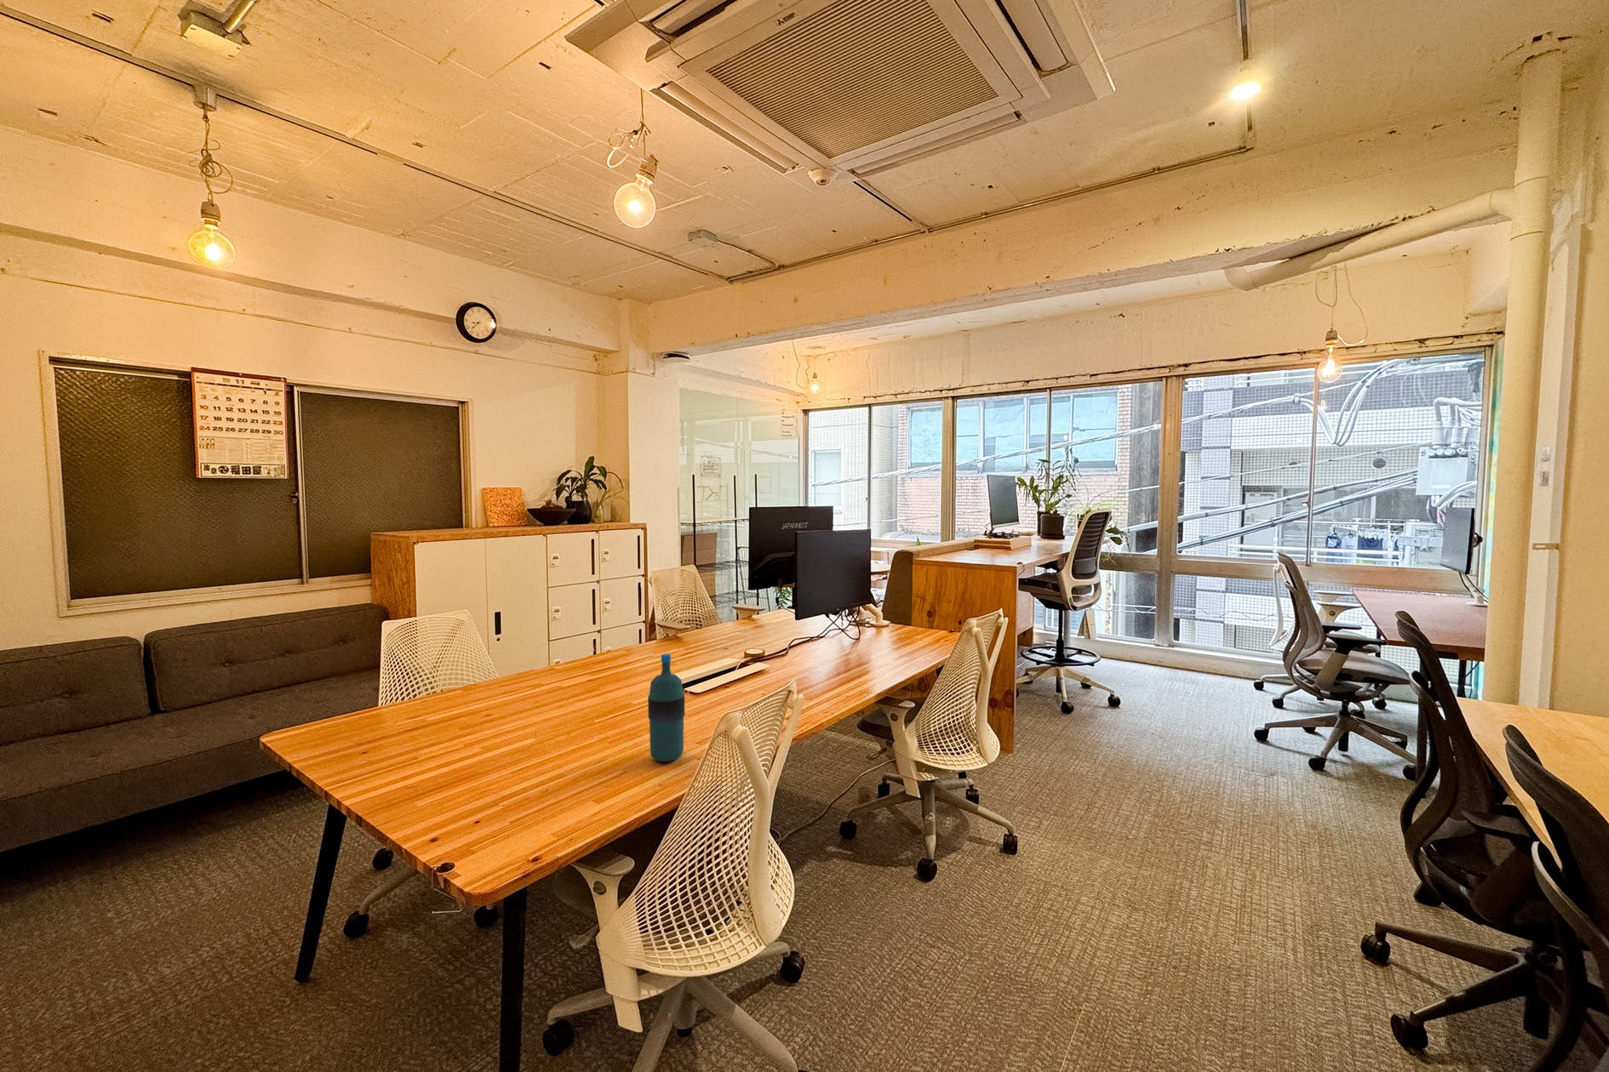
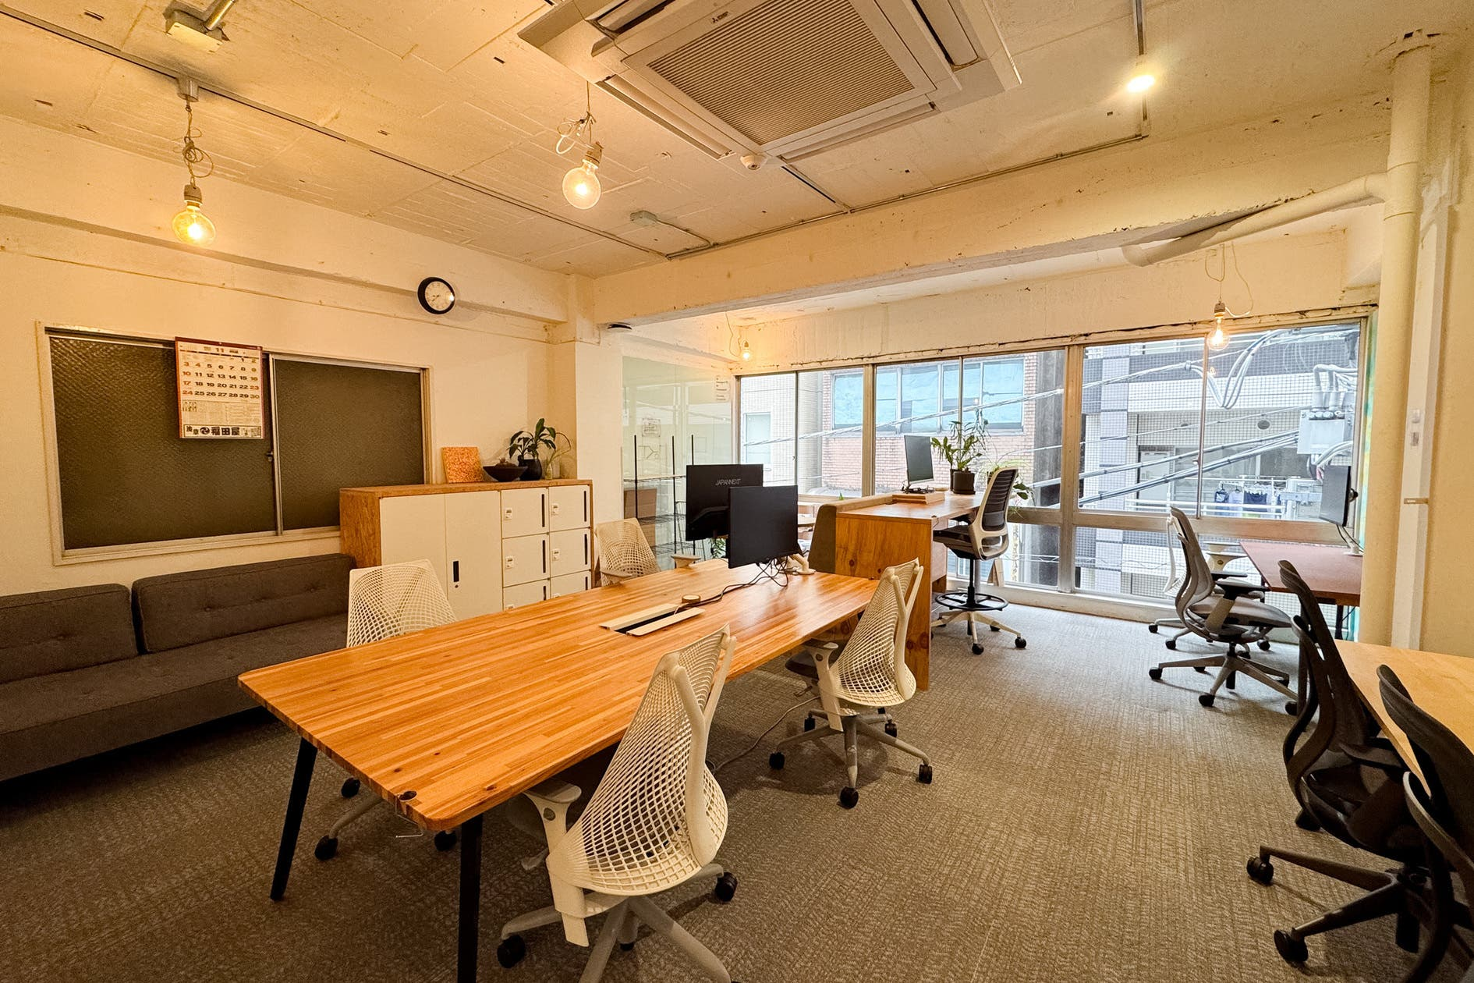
- water bottle (666, 706)
